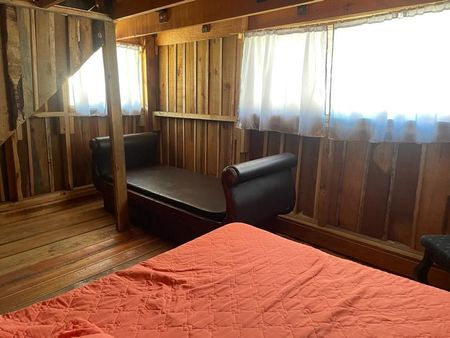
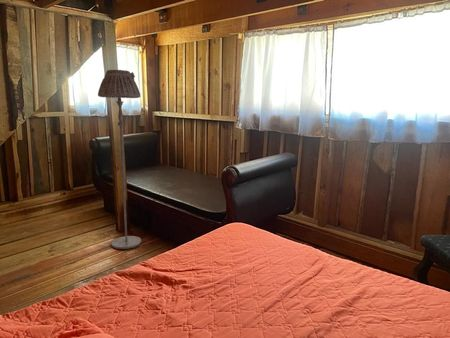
+ floor lamp (122, 161)
